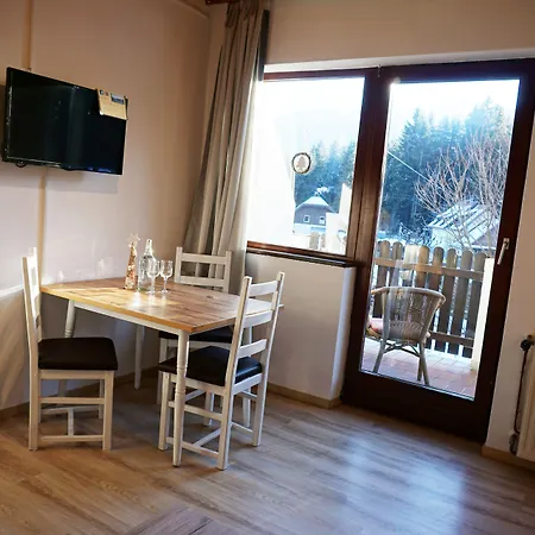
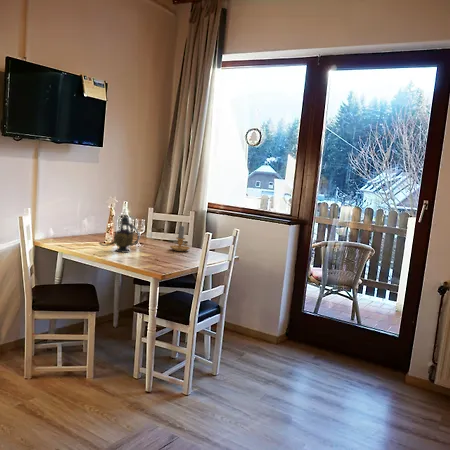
+ candle (181, 237)
+ teapot (118, 233)
